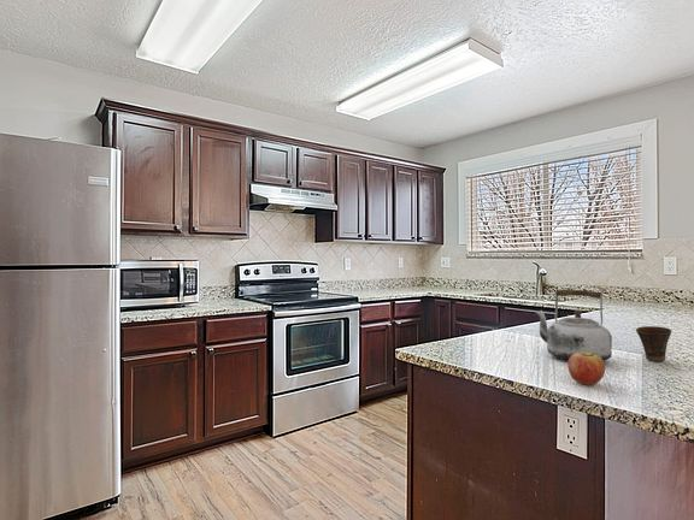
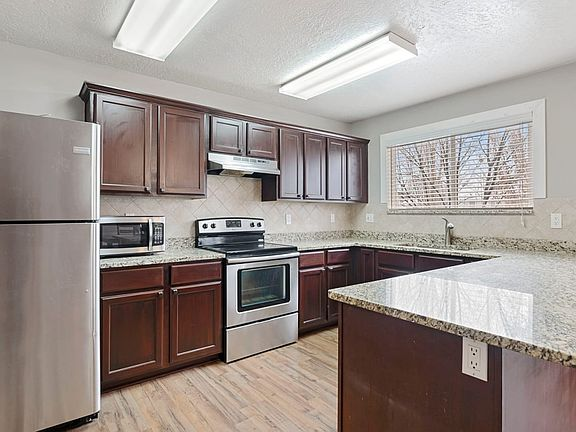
- fruit (586, 367)
- kettle (570, 323)
- cup (653, 344)
